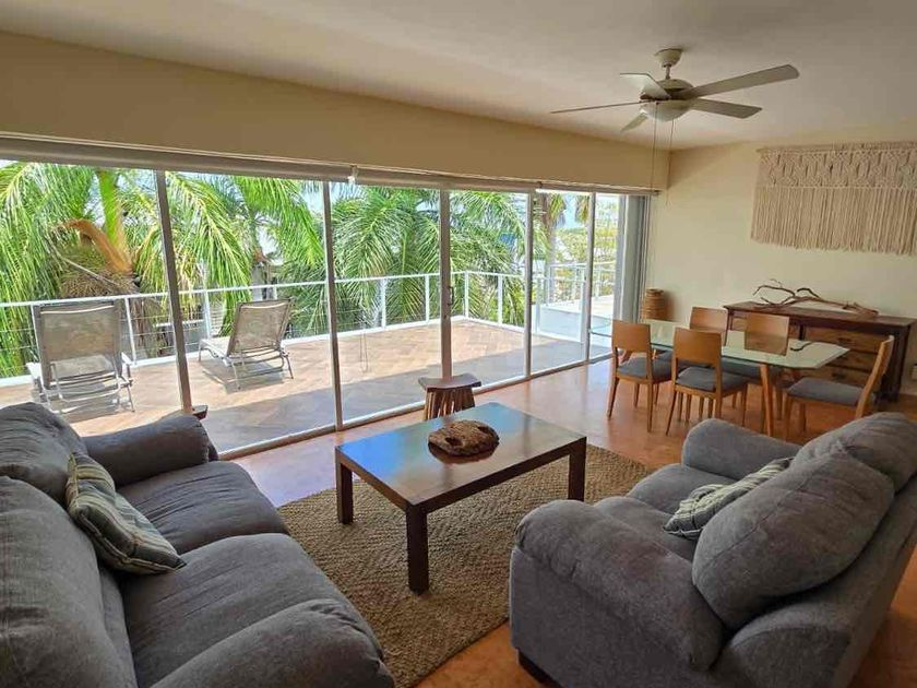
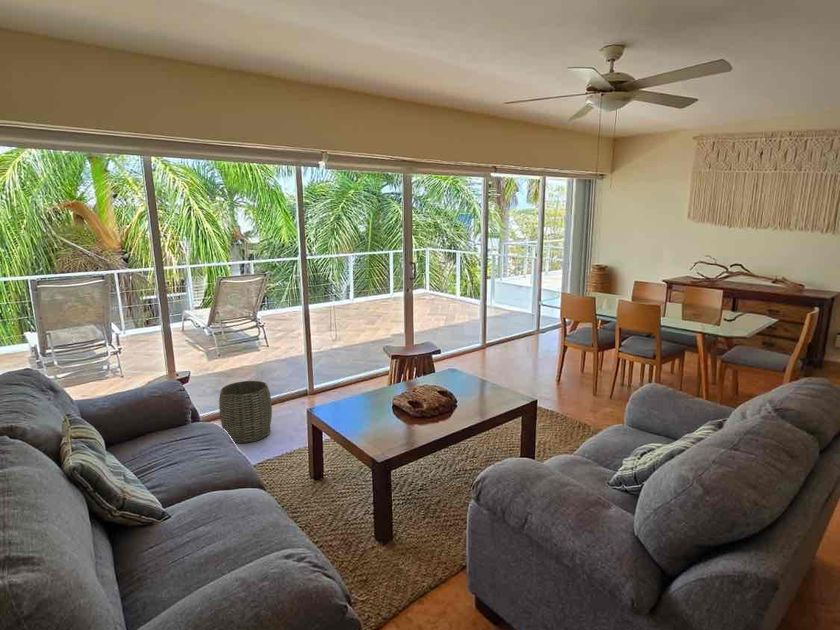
+ woven basket (246, 410)
